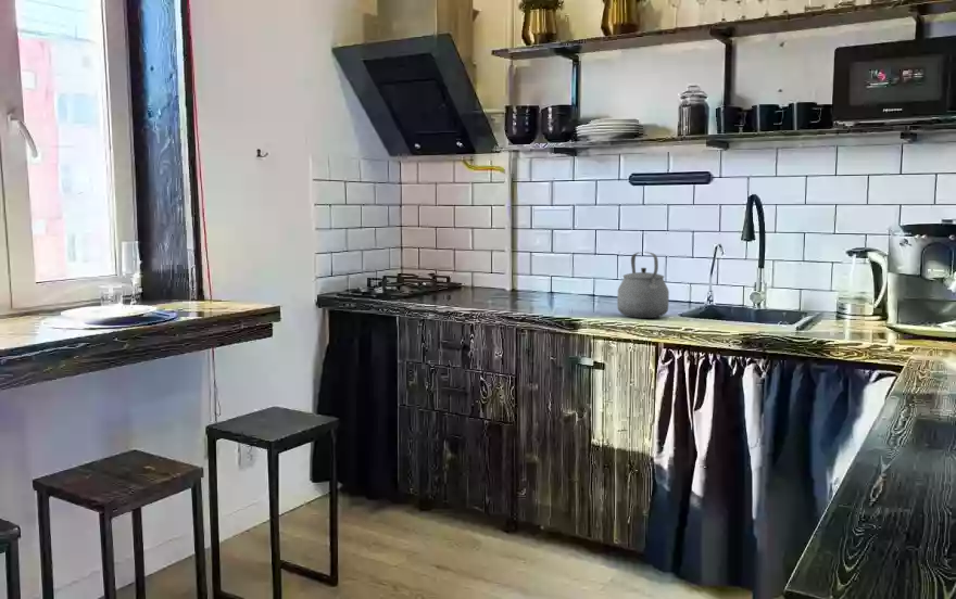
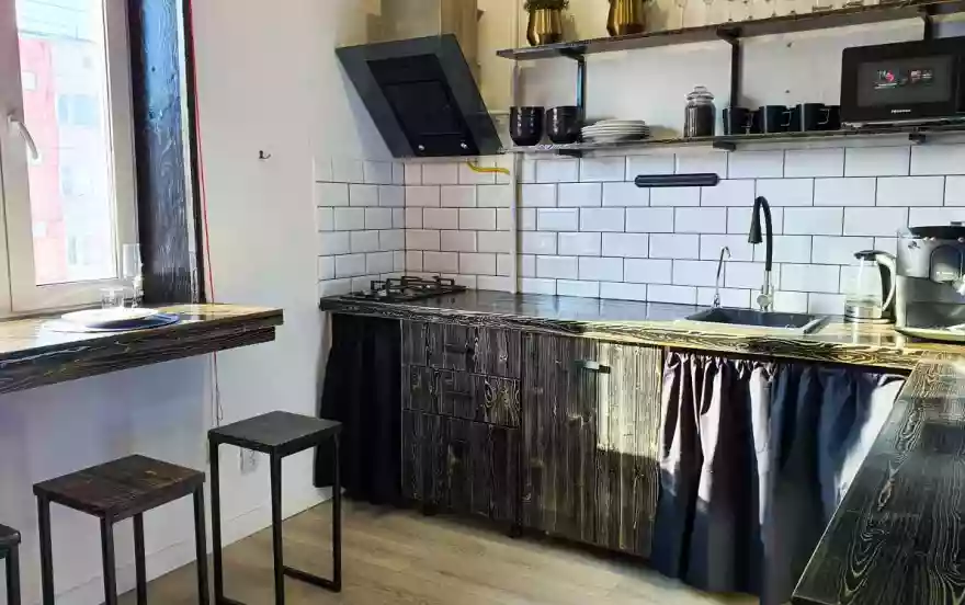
- tea kettle (640, 283)
